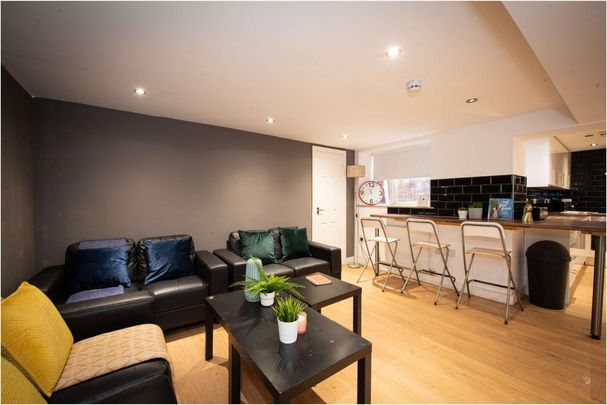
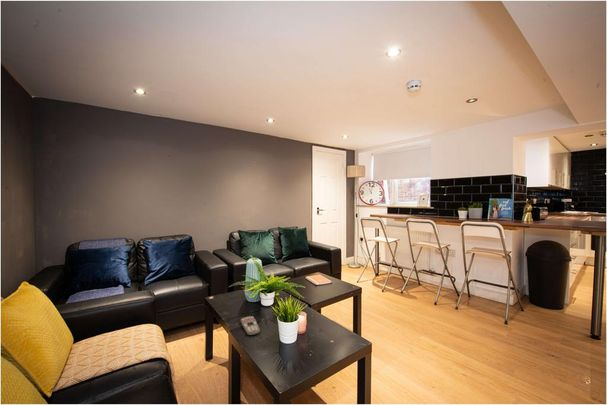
+ remote control (250, 325)
